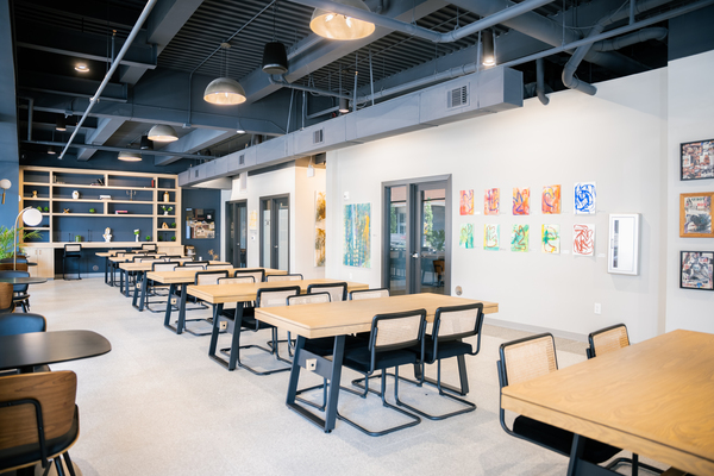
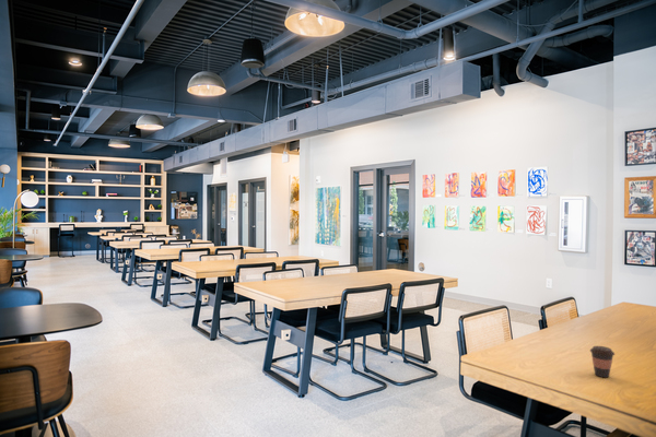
+ coffee cup (601, 362)
